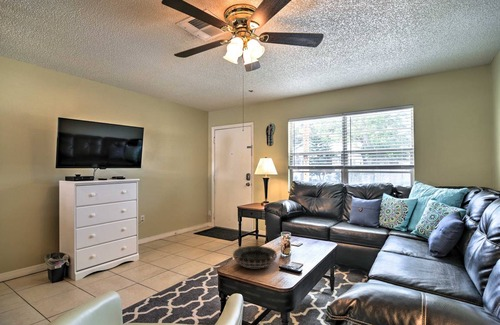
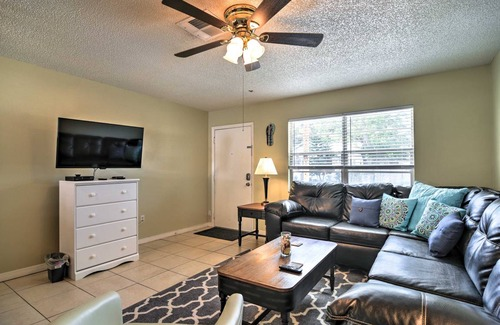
- decorative bowl (254, 258)
